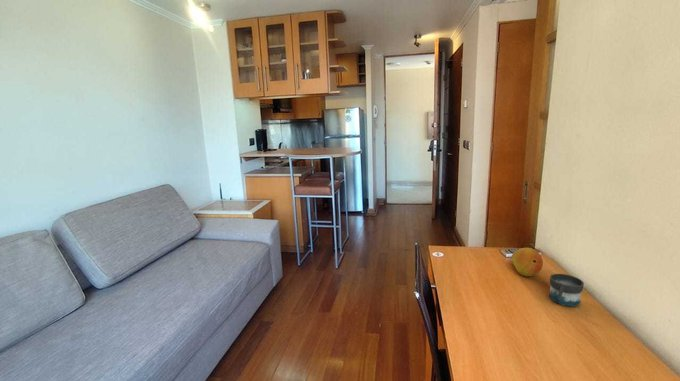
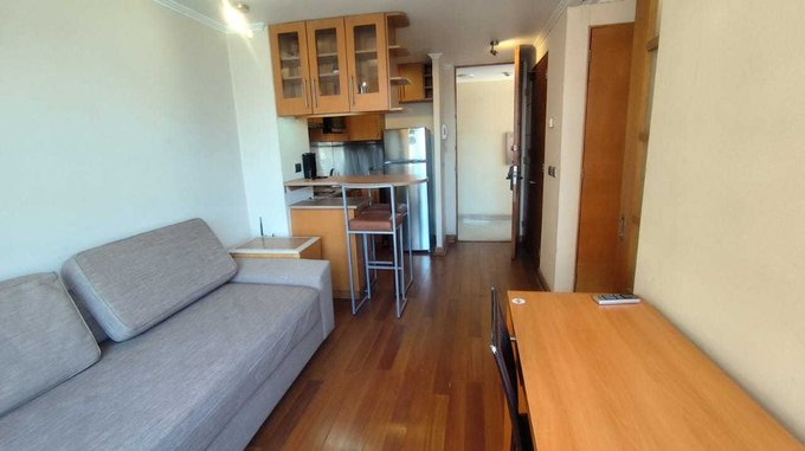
- fruit (526, 260)
- mug (566, 291)
